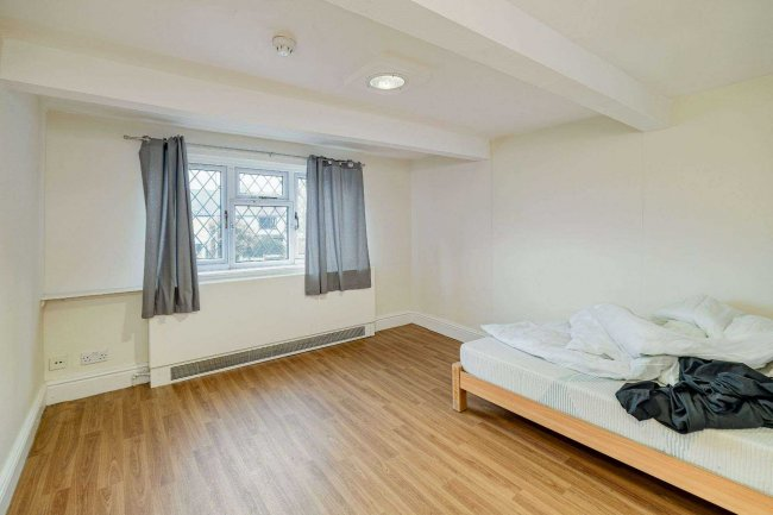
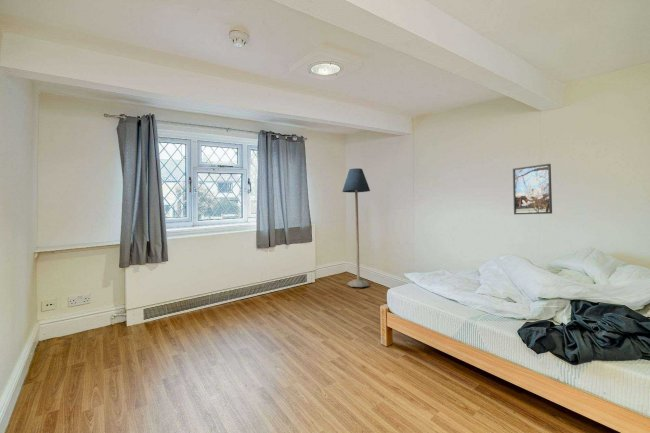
+ floor lamp (357, 226)
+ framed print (531, 190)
